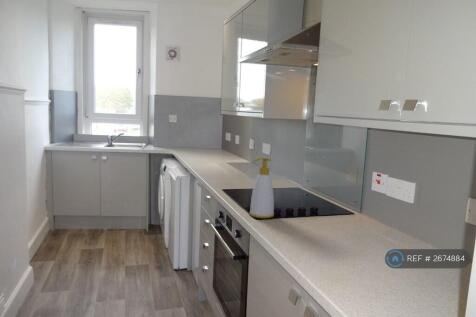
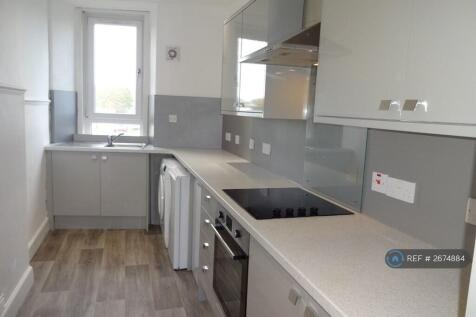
- soap bottle (263, 186)
